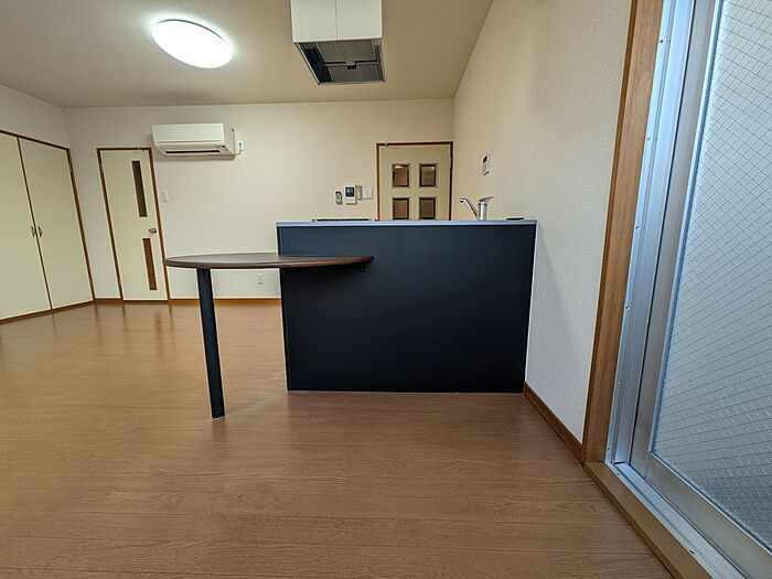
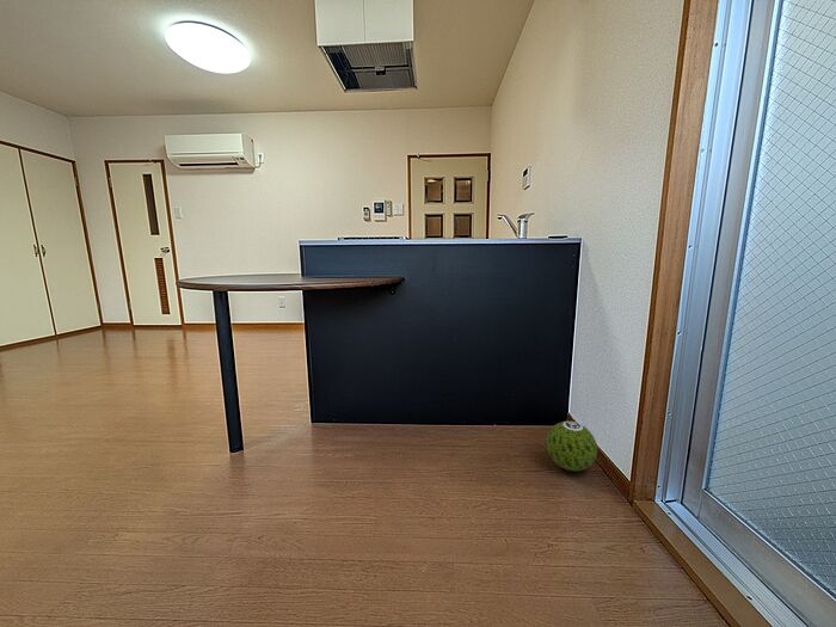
+ decorative ball (571, 445)
